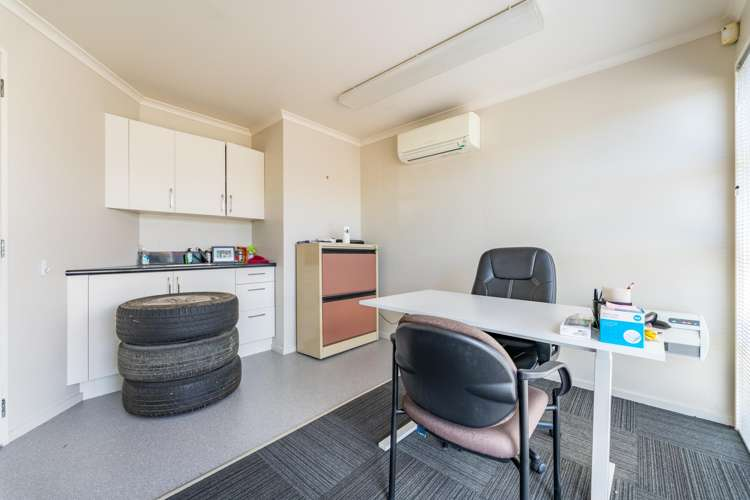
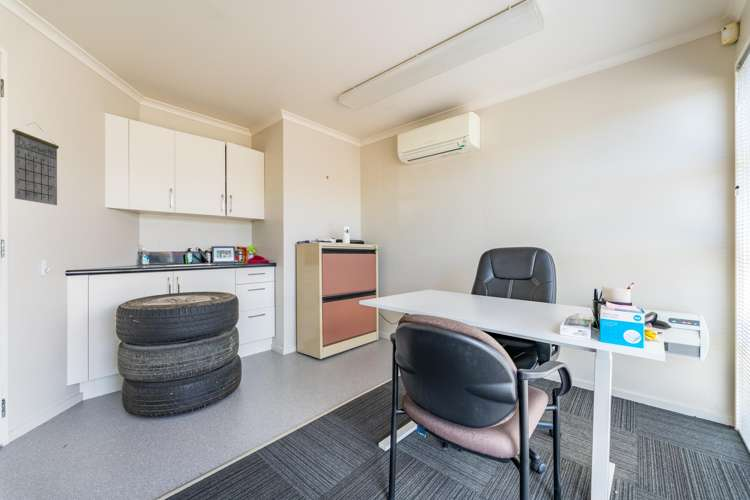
+ calendar (37, 162)
